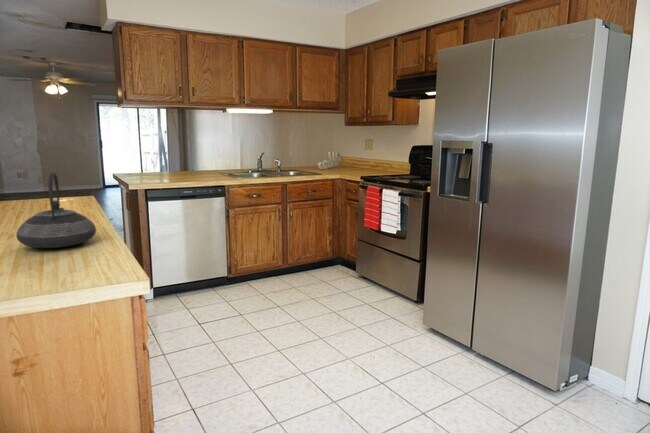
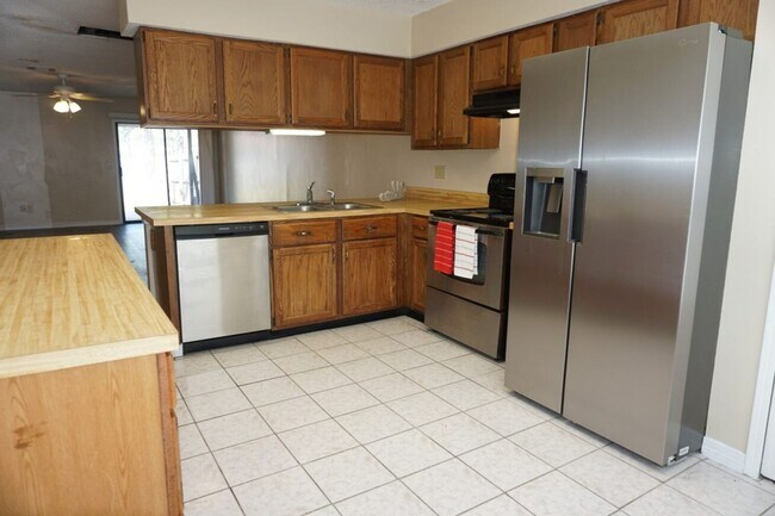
- teapot (56, 208)
